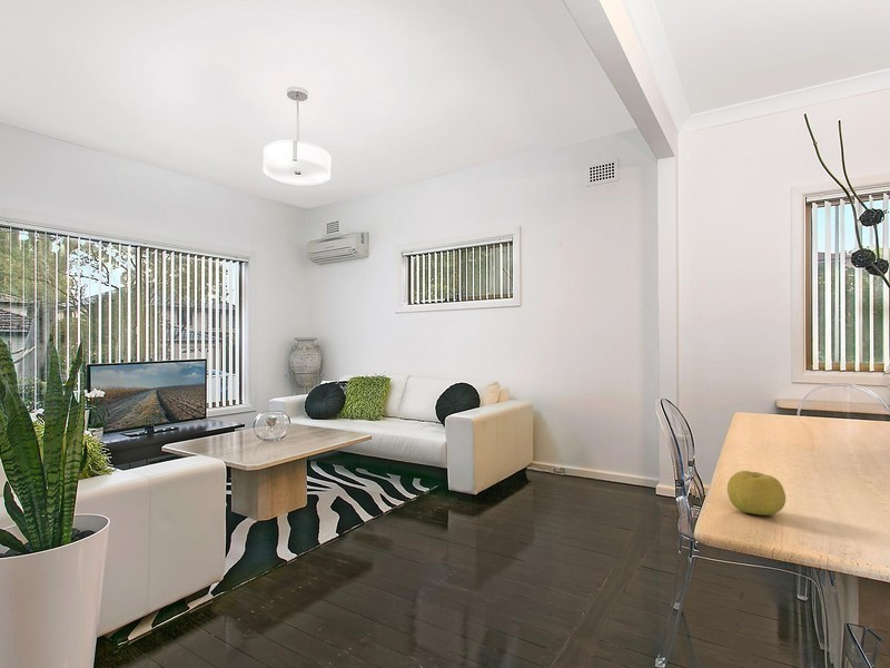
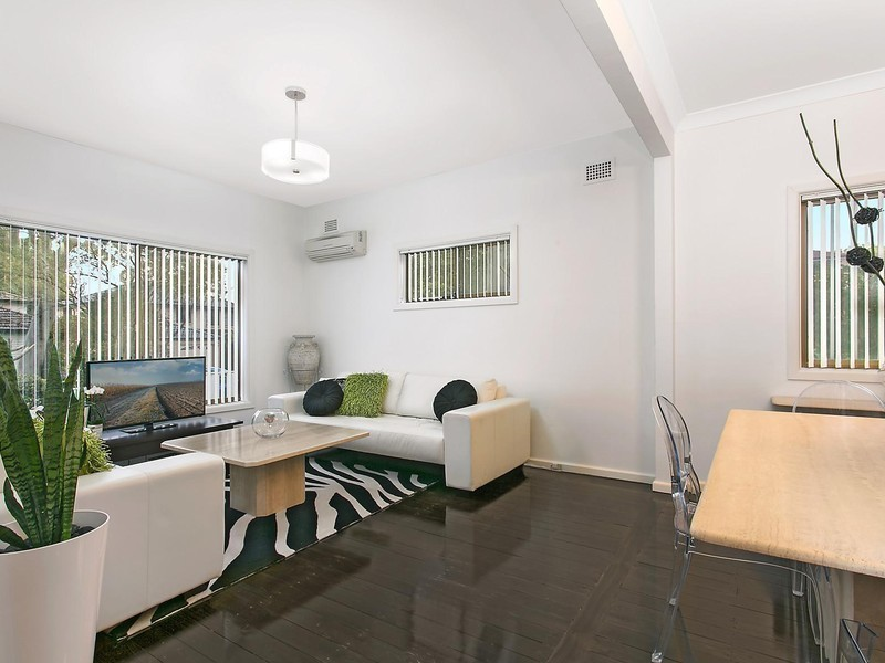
- fruit (755, 492)
